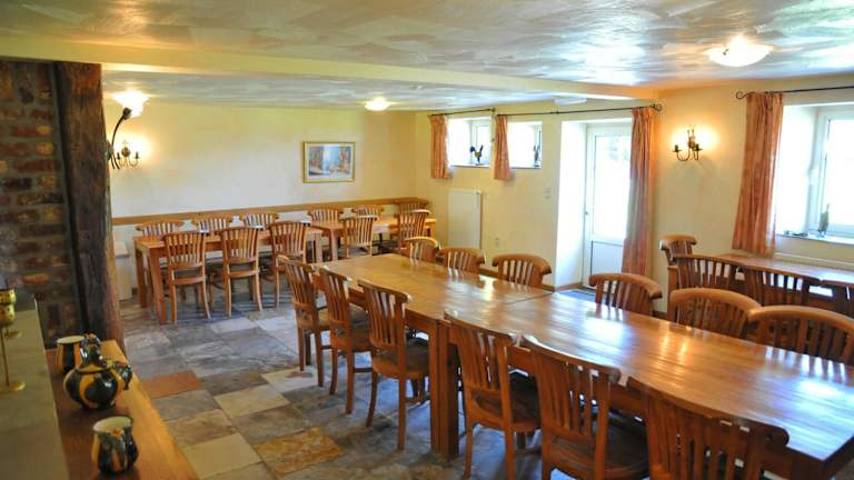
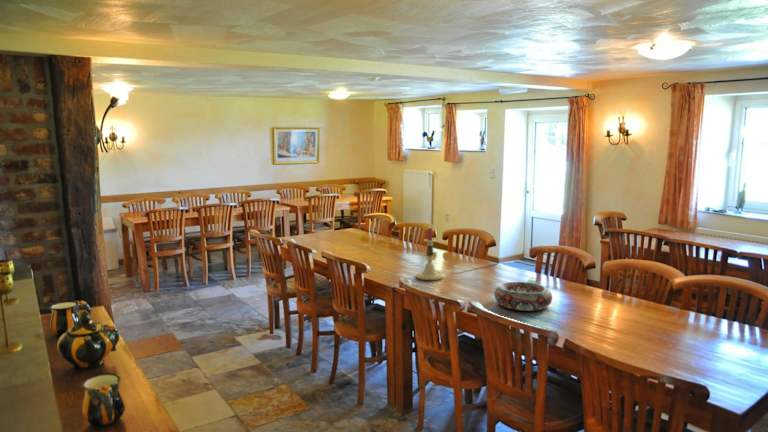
+ candlestick (429, 252)
+ decorative bowl (522, 296)
